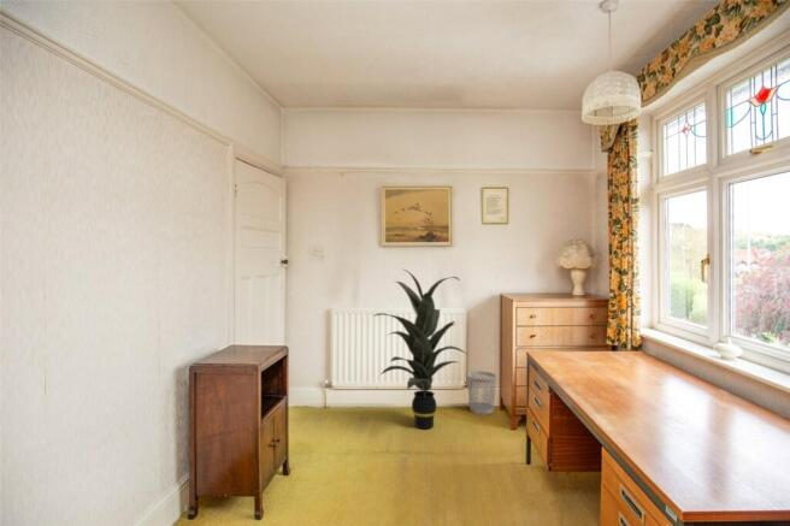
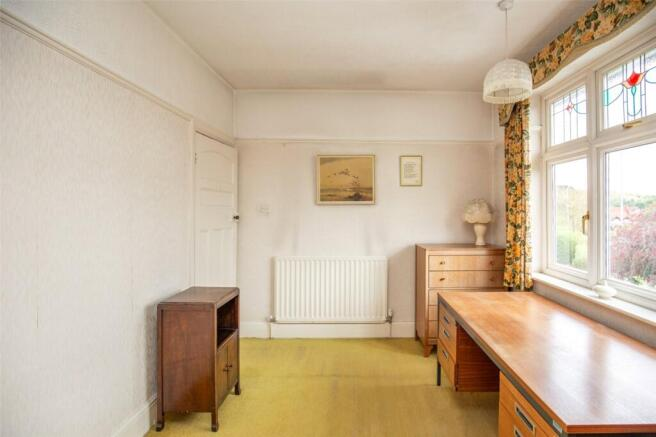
- indoor plant (418, 345)
- wastebasket (481, 392)
